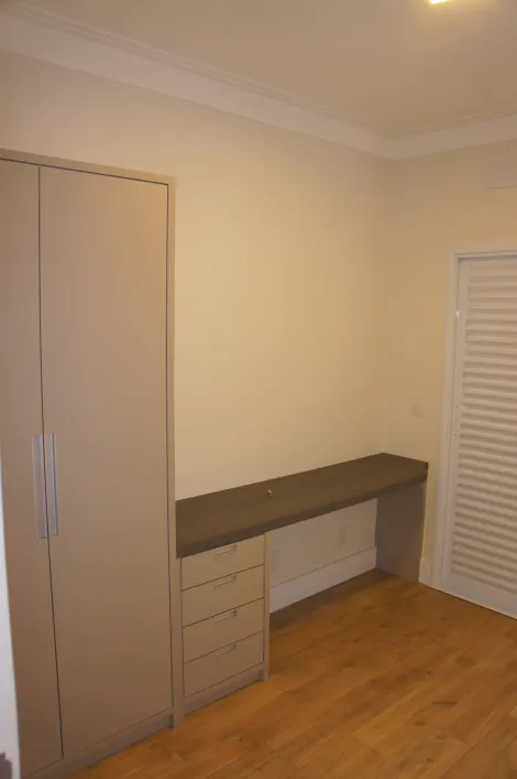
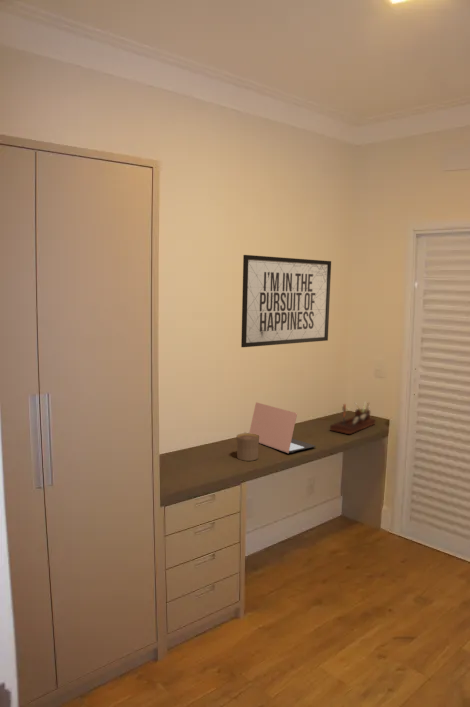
+ mirror (289, 301)
+ desk organizer (355, 413)
+ cup (247, 446)
+ laptop (282, 424)
